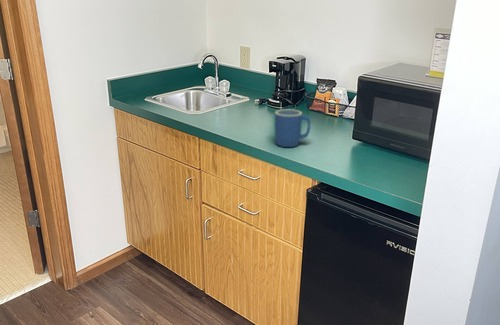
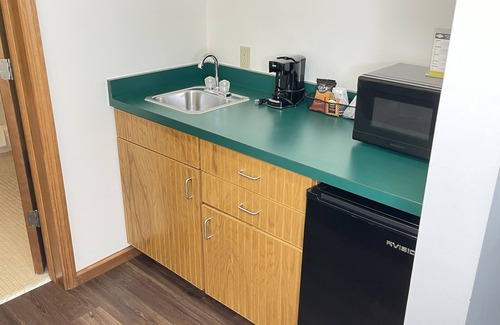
- mug (291, 128)
